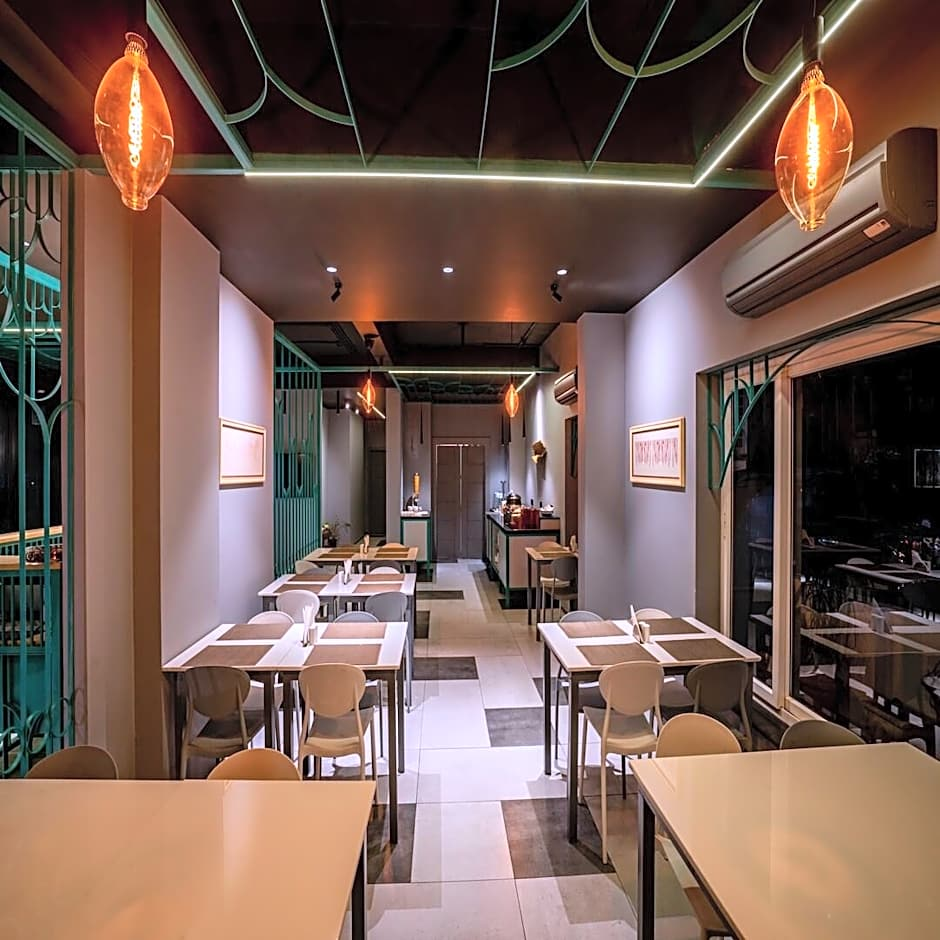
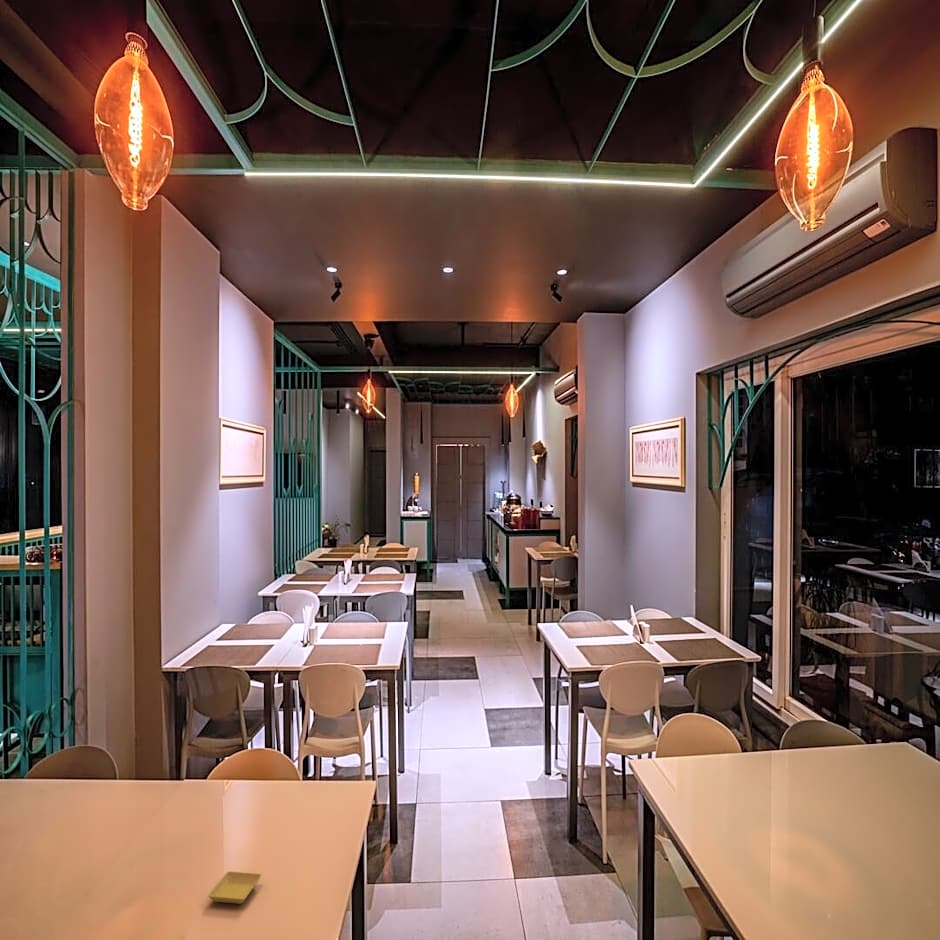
+ saucer (235, 889)
